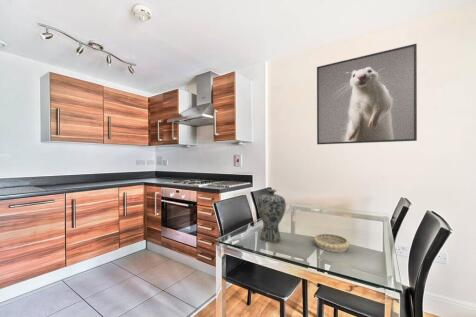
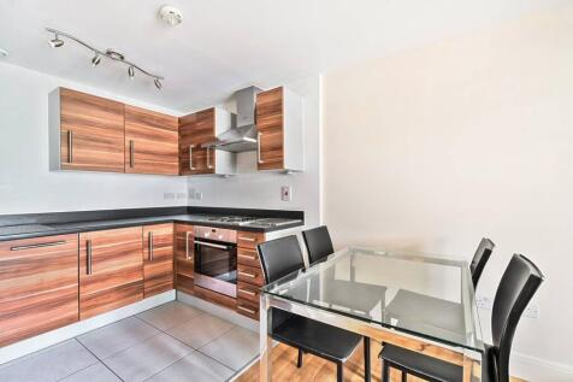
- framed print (361, 99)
- decorative bowl (331, 242)
- vase (271, 214)
